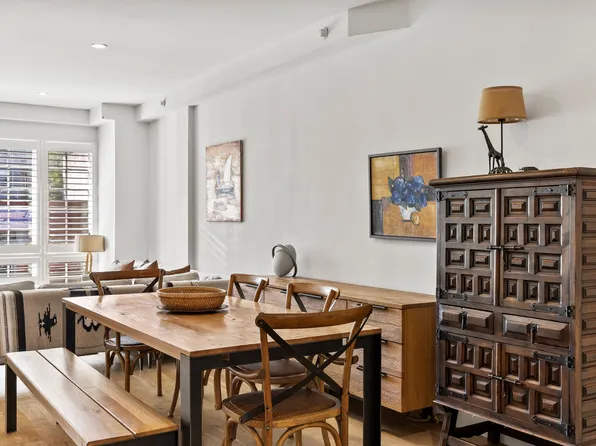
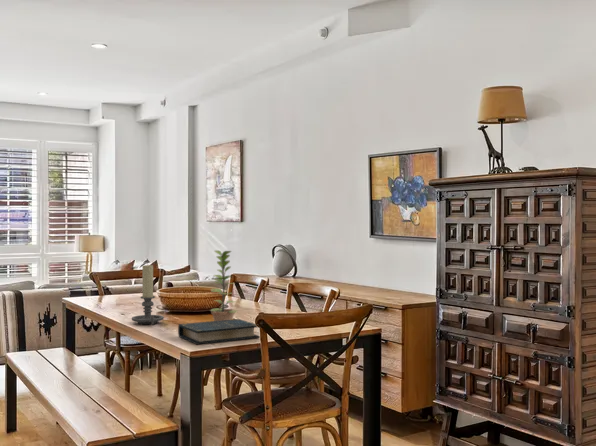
+ book (218, 330)
+ plant (224, 287)
+ candle holder (148, 293)
